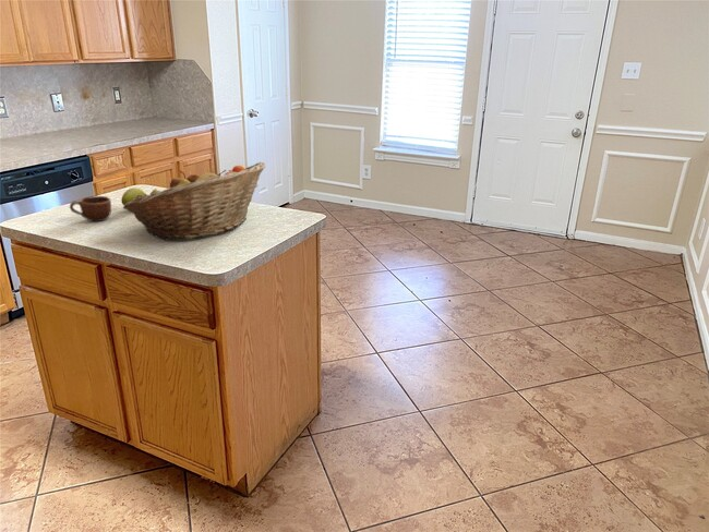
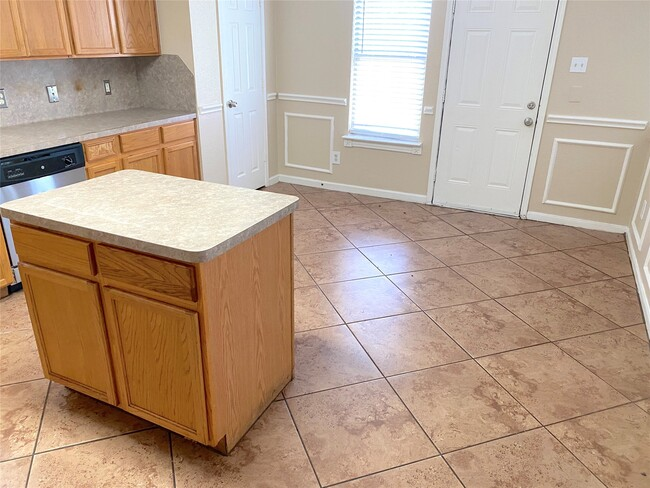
- fruit basket (201, 195)
- apple (134, 197)
- mug (93, 209)
